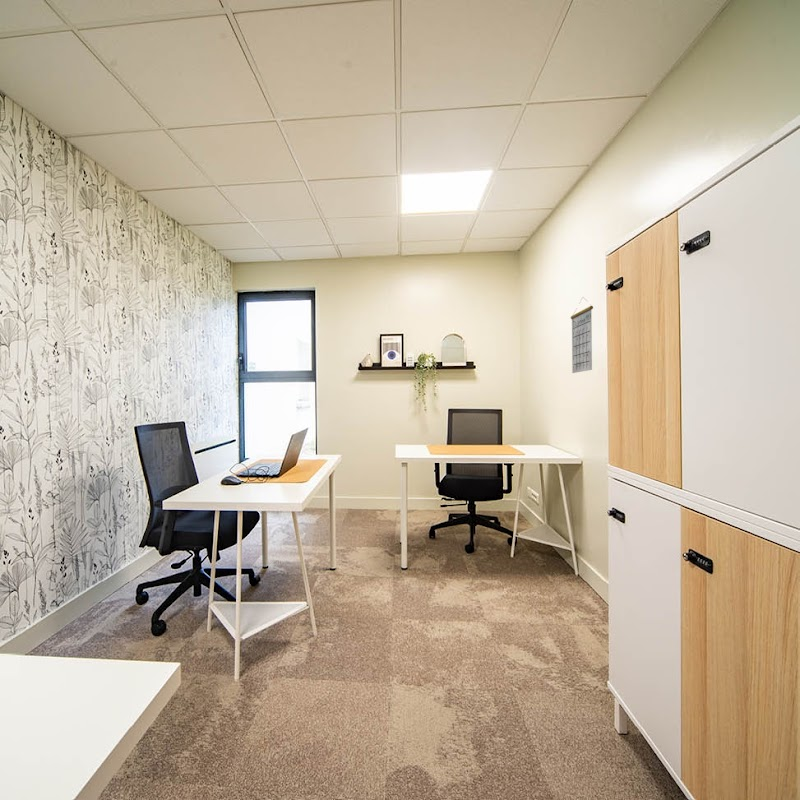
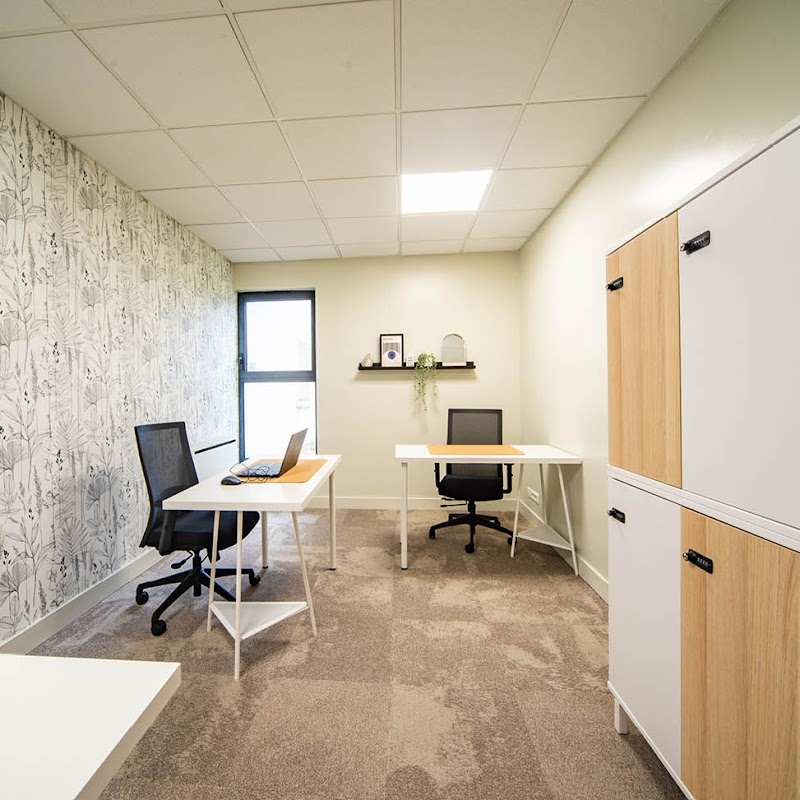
- calendar (581, 334)
